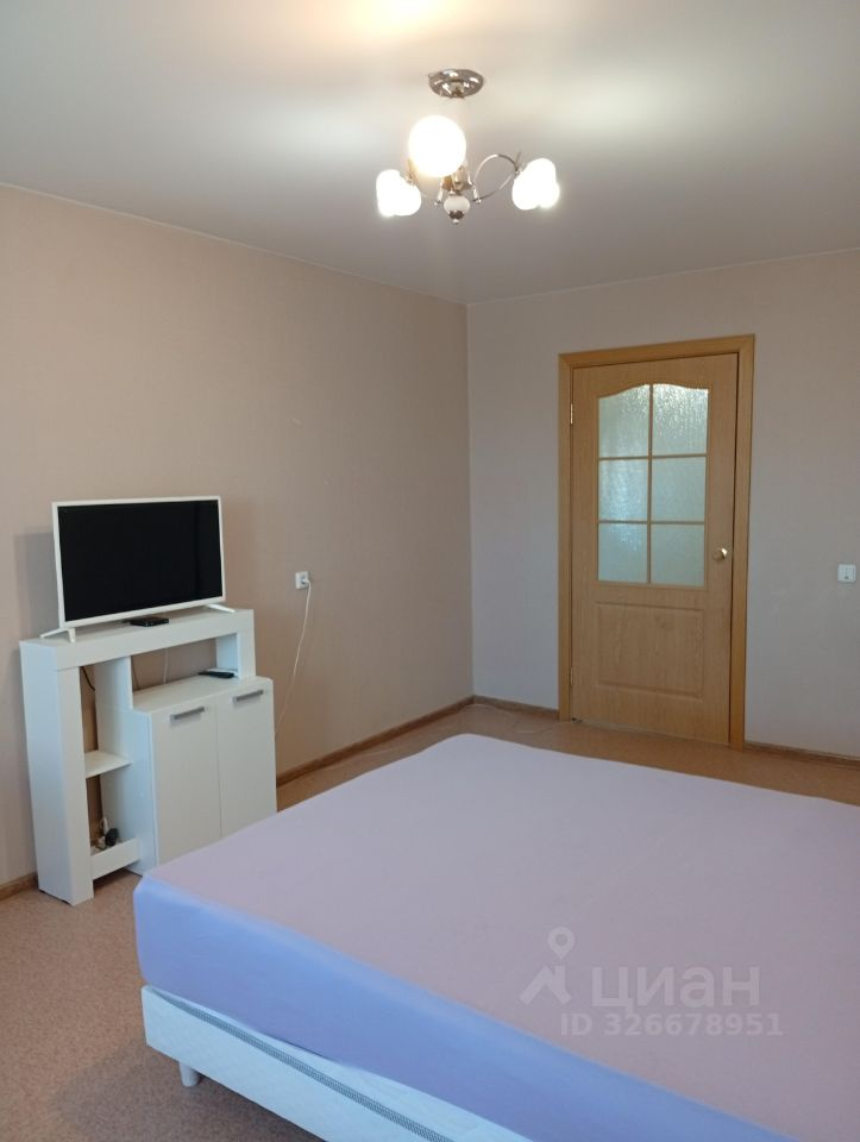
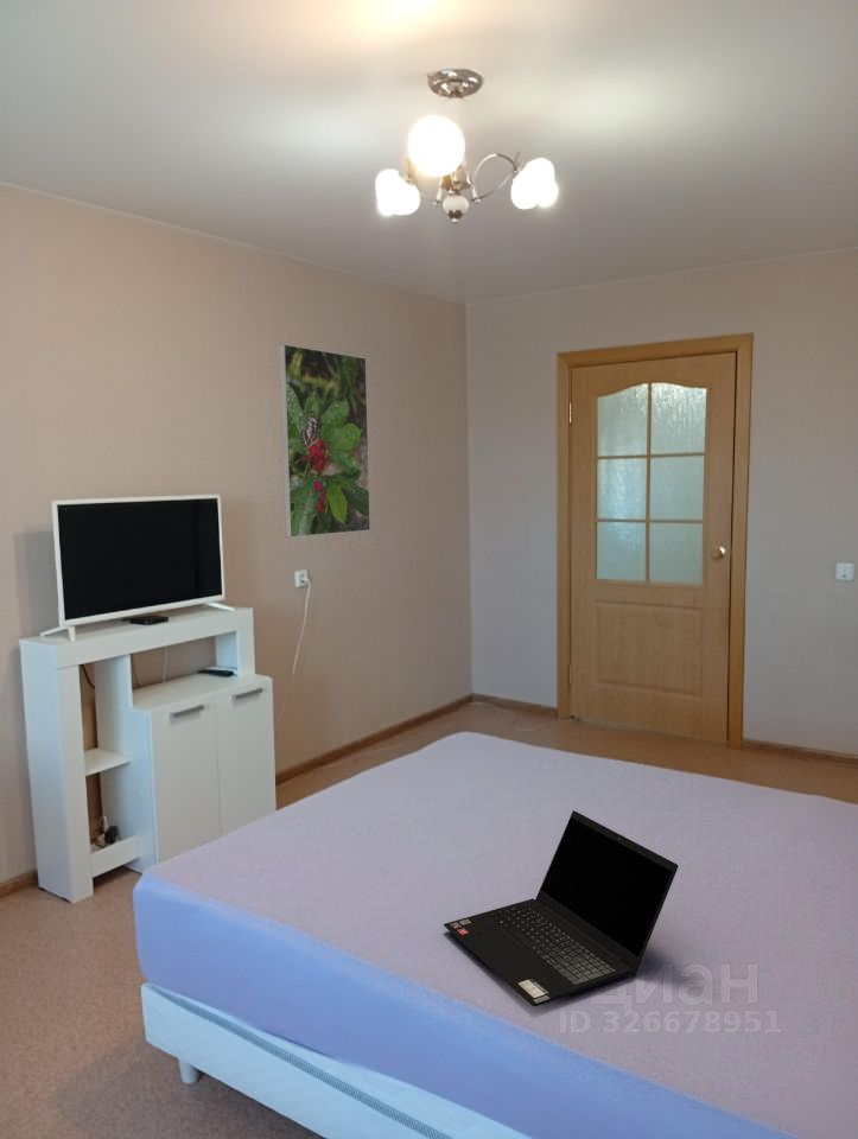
+ laptop computer (555, 898)
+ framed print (328, 443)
